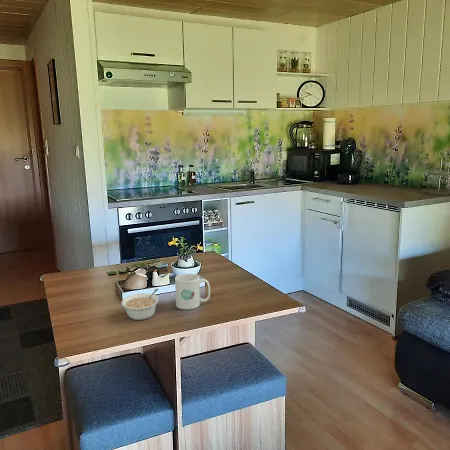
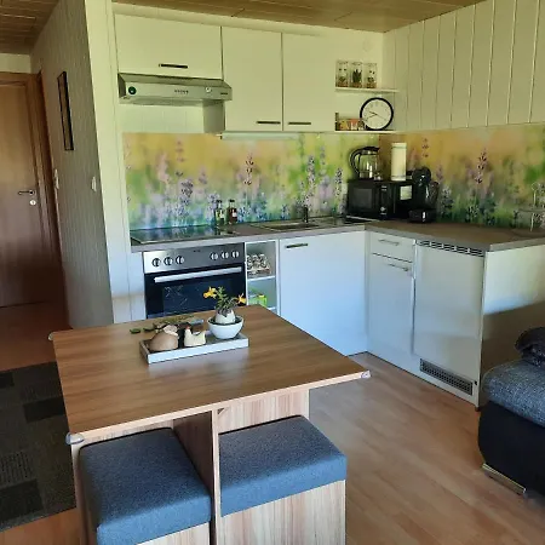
- mug (192, 290)
- legume (140, 305)
